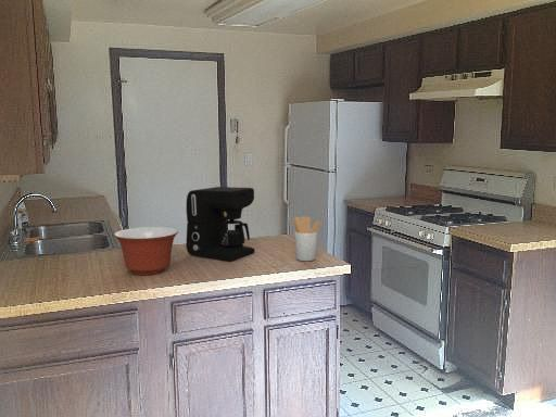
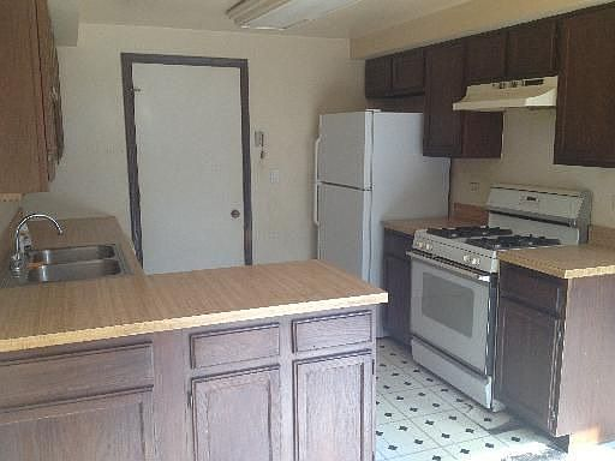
- utensil holder (304, 237)
- coffee maker (222, 222)
- mixing bowl (147, 251)
